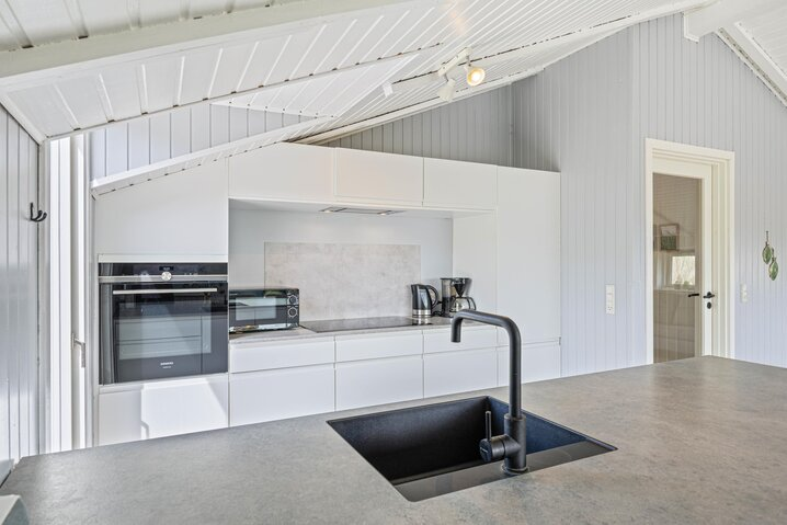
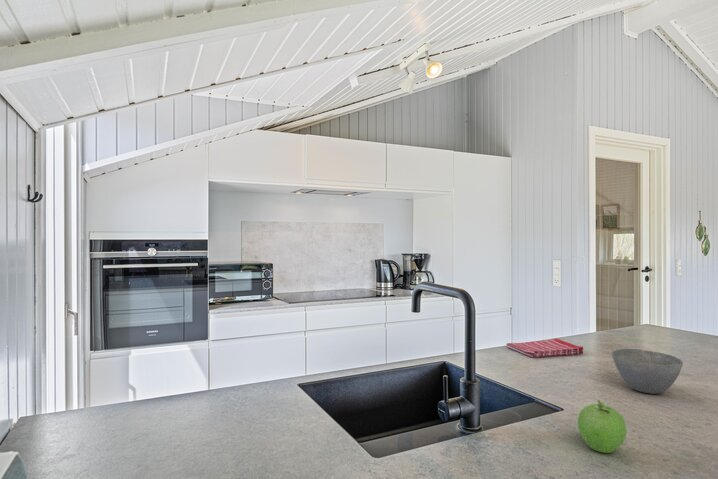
+ dish towel (544, 347)
+ bowl (645, 373)
+ fruit (601, 425)
